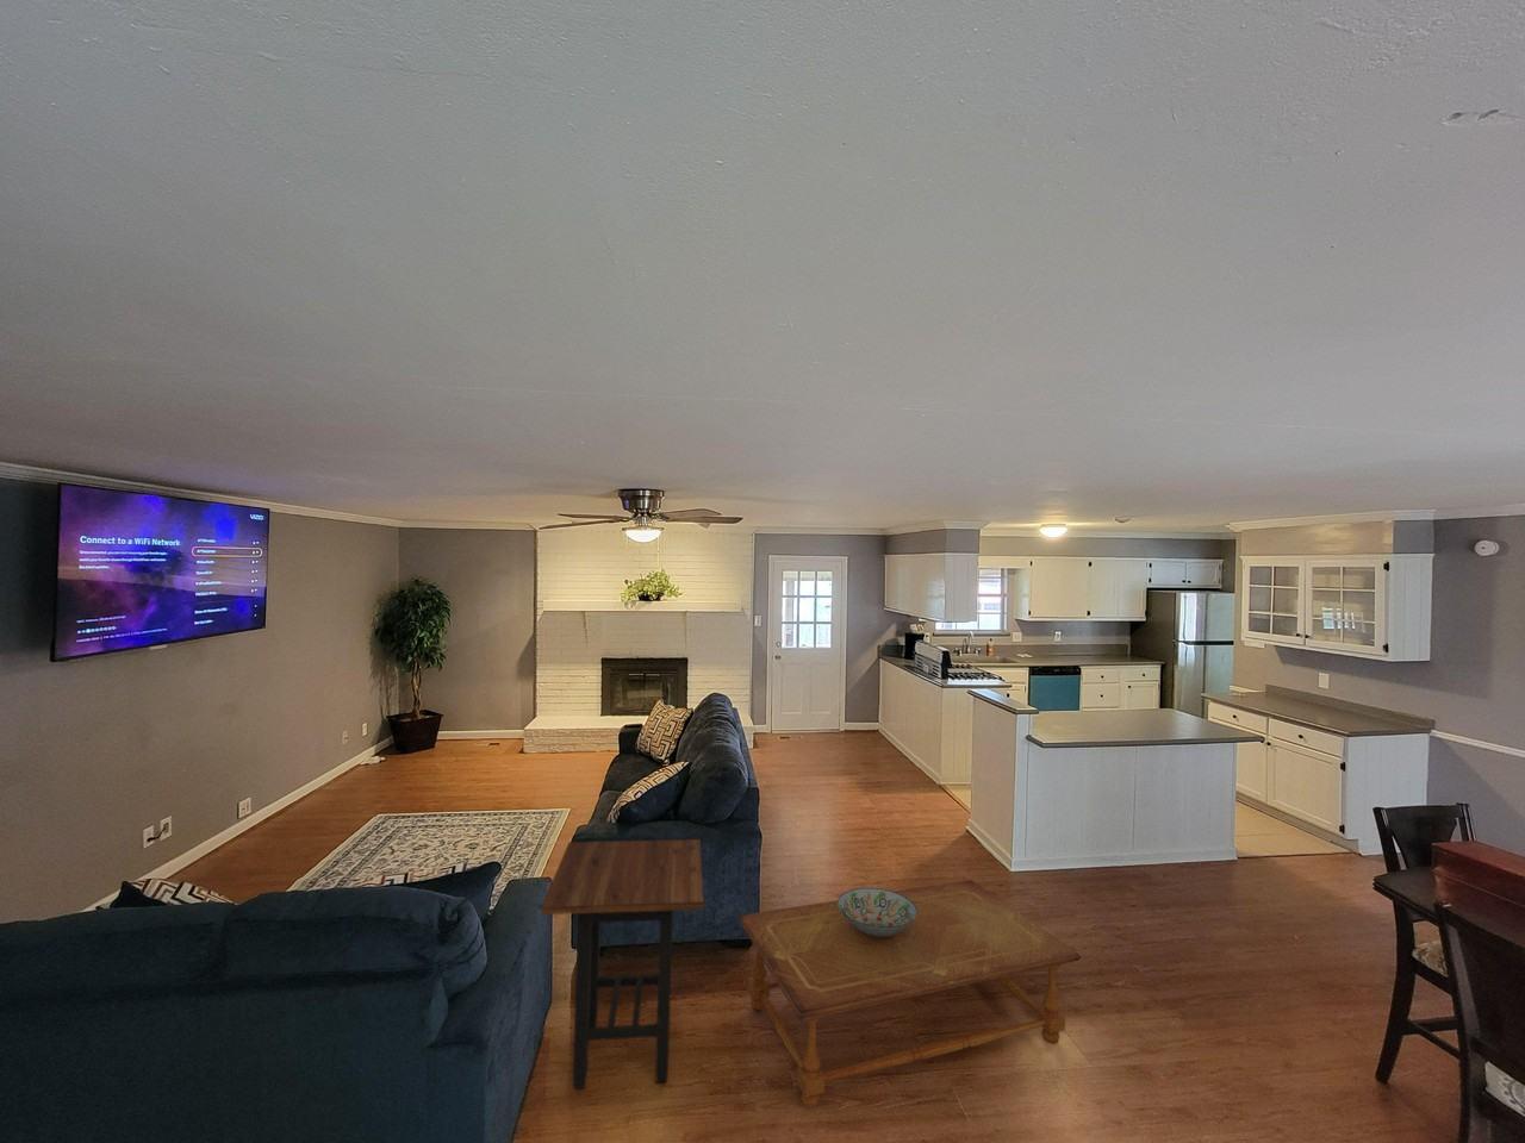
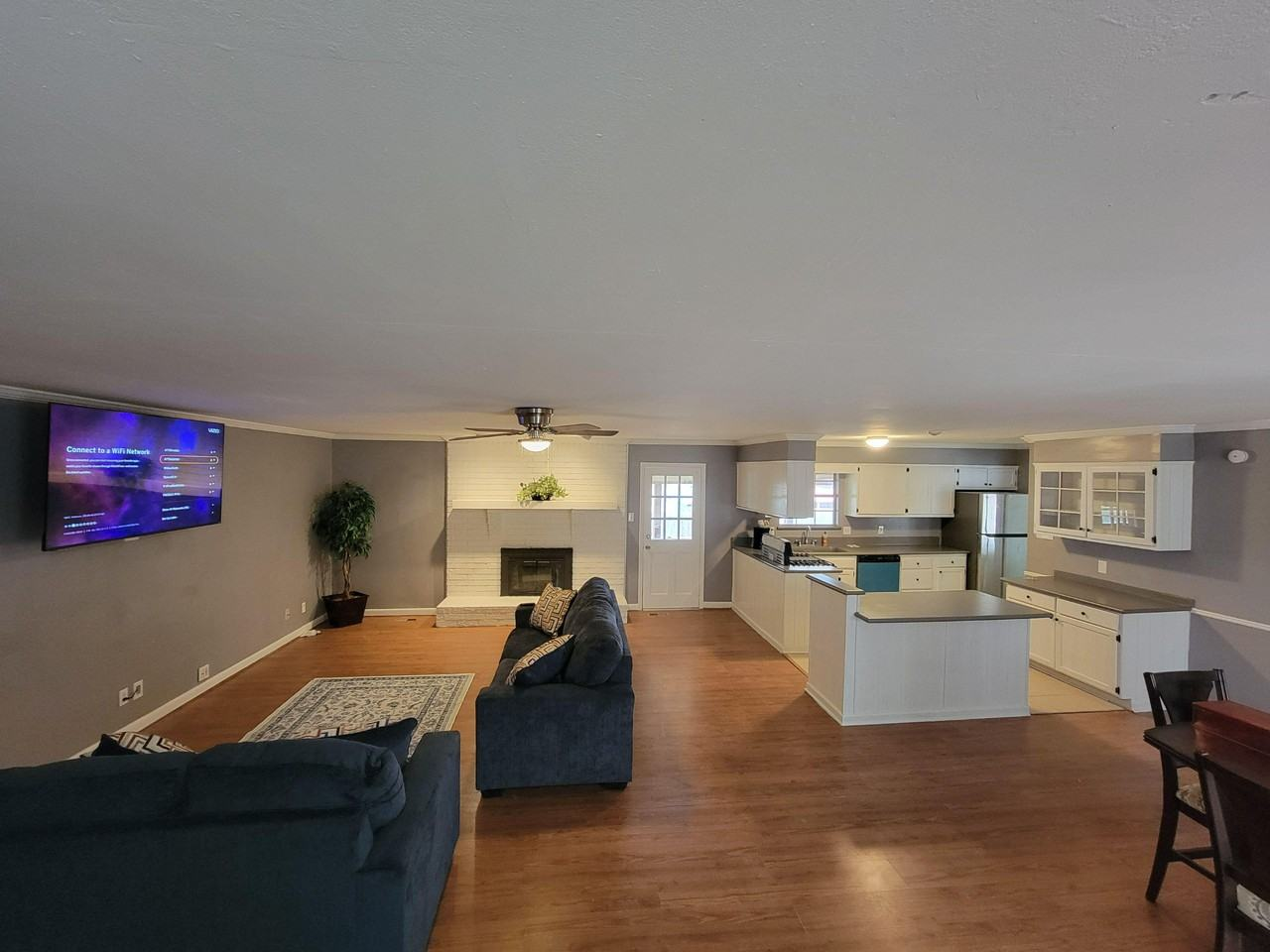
- coffee table (901, 977)
- decorative bowl (875, 917)
- side table (627, 975)
